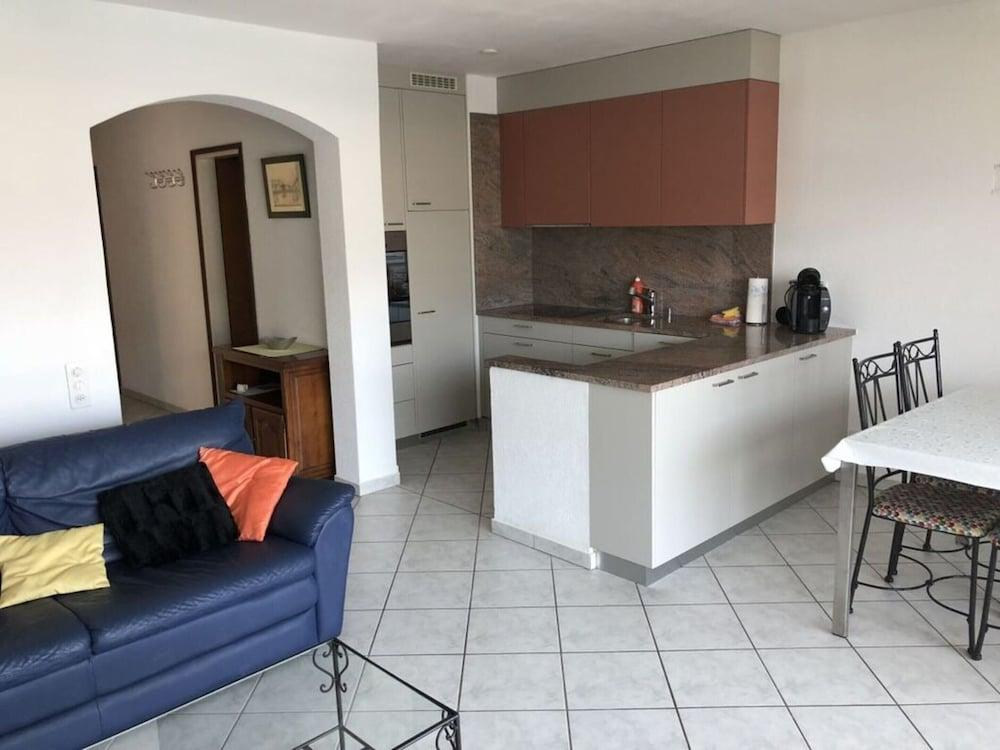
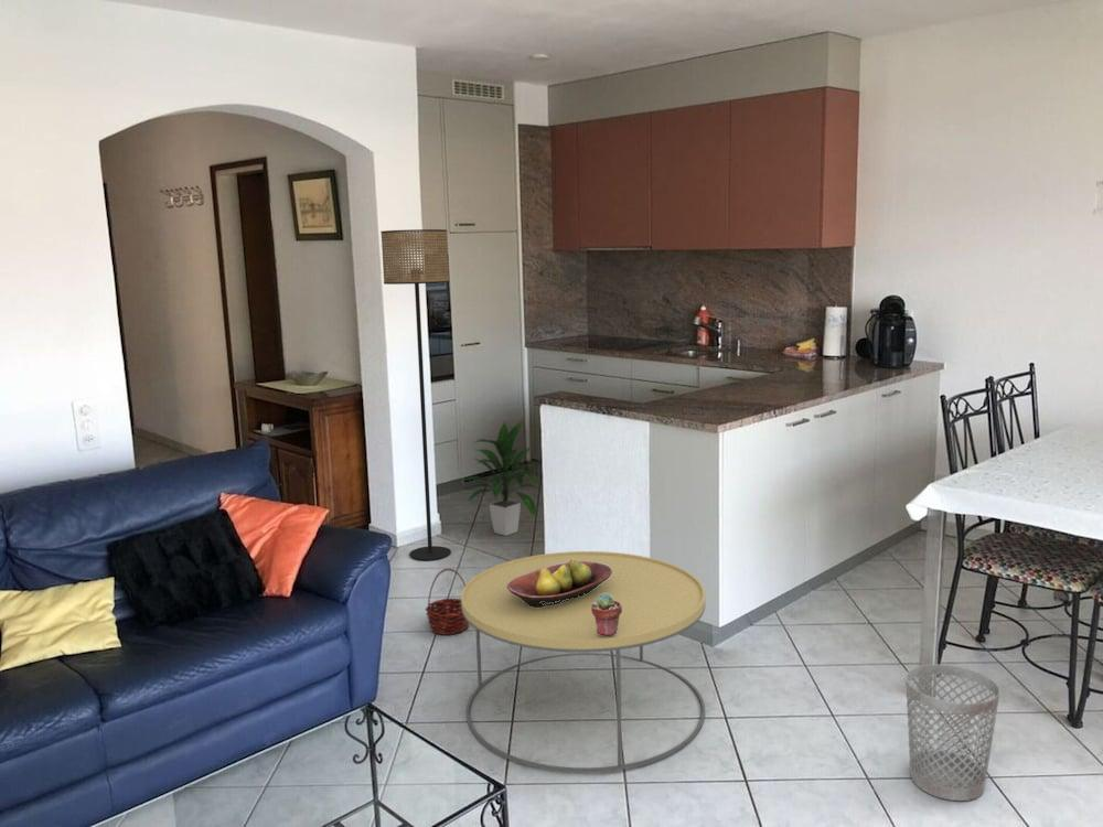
+ basket (448, 599)
+ floor lamp (422, 397)
+ wastebasket (950, 732)
+ indoor plant (504, 479)
+ potted succulent (606, 612)
+ coffee table (583, 648)
+ fruit bowl (559, 576)
